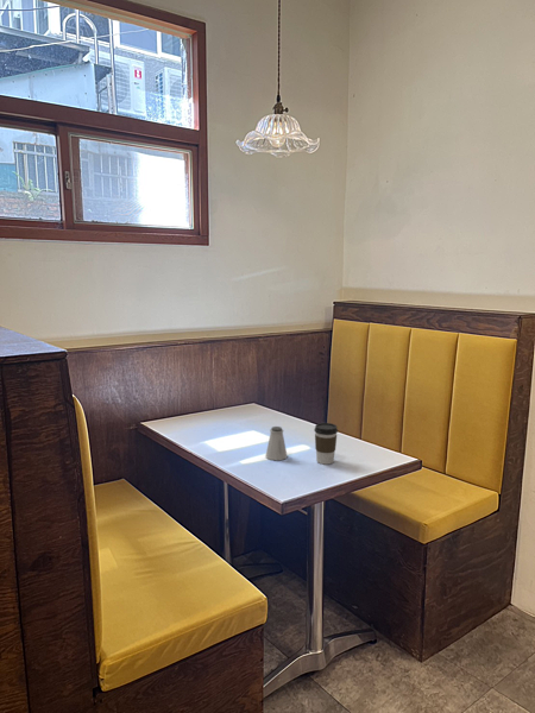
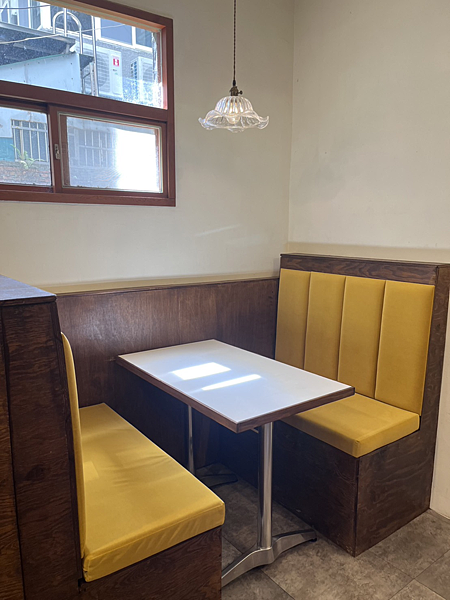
- coffee cup (325, 443)
- saltshaker (276, 442)
